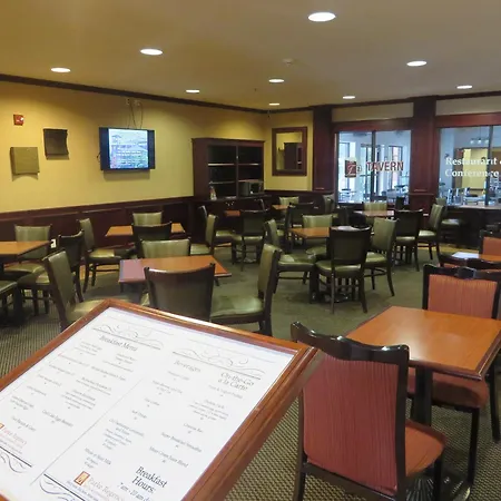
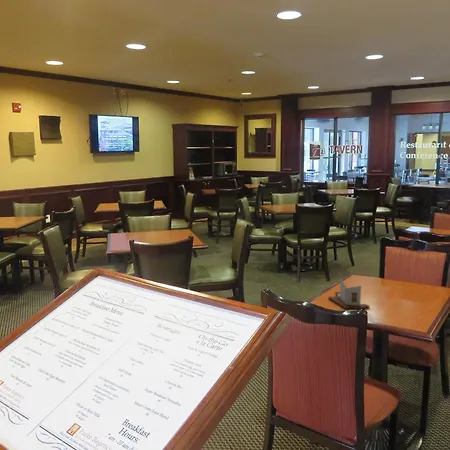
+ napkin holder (348, 290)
